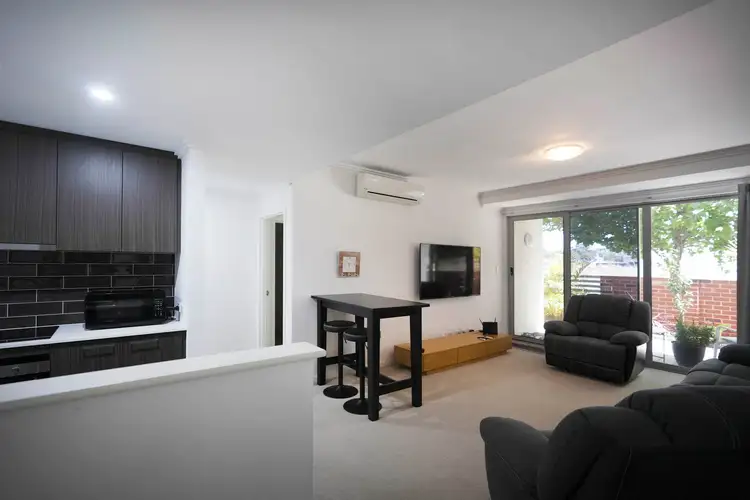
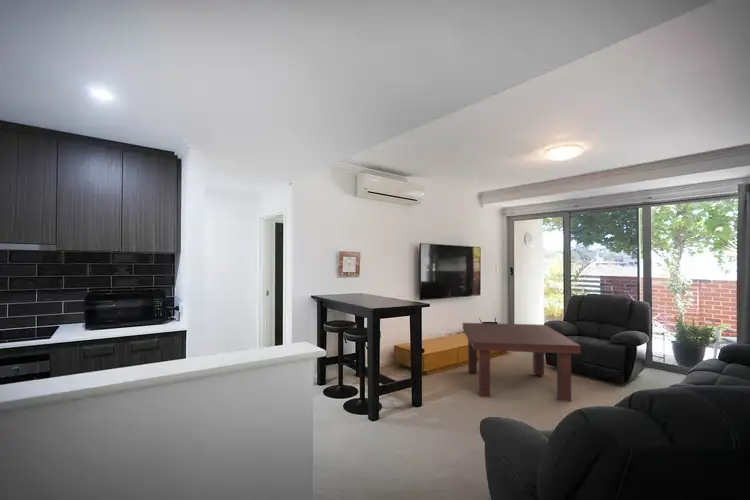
+ coffee table (515, 351)
